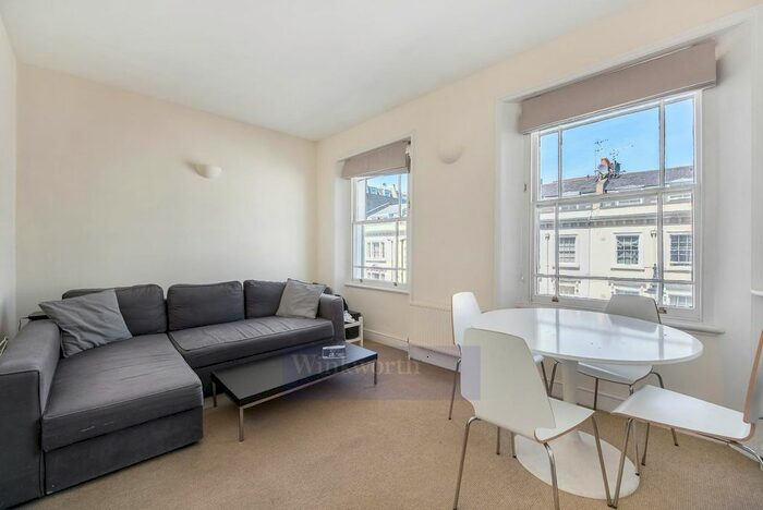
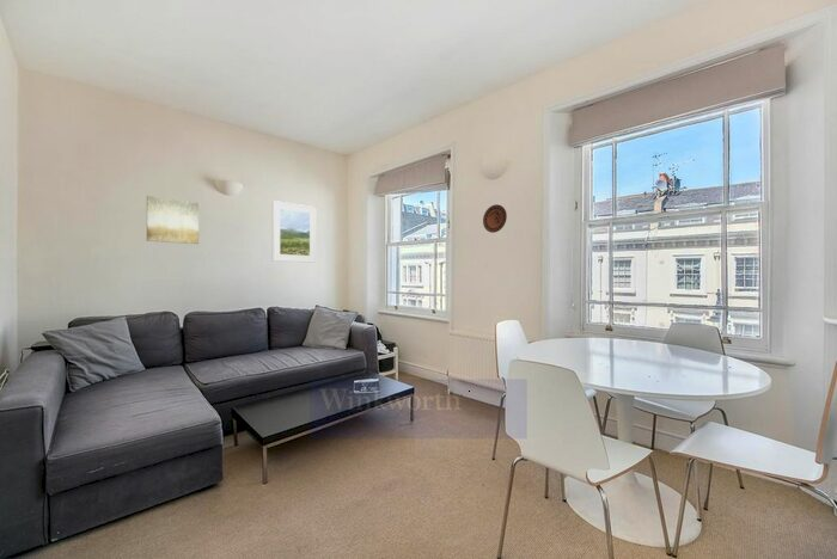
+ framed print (294, 233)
+ wall art (173, 220)
+ decorative plate (494, 219)
